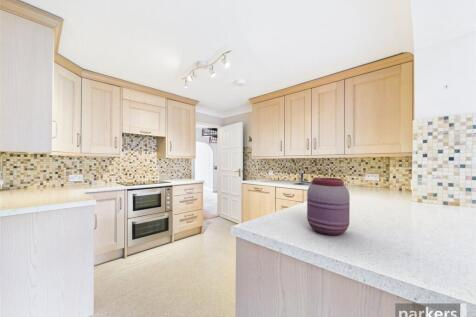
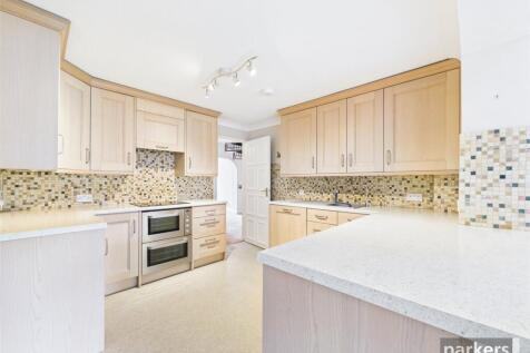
- jar (327, 204)
